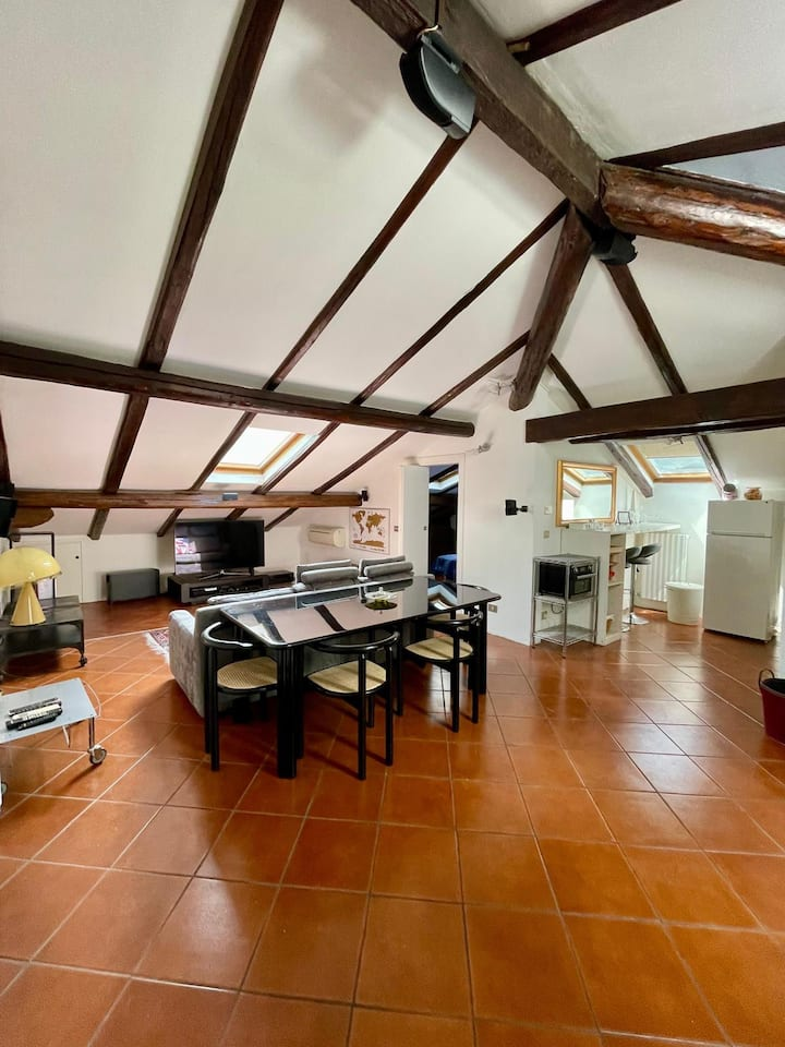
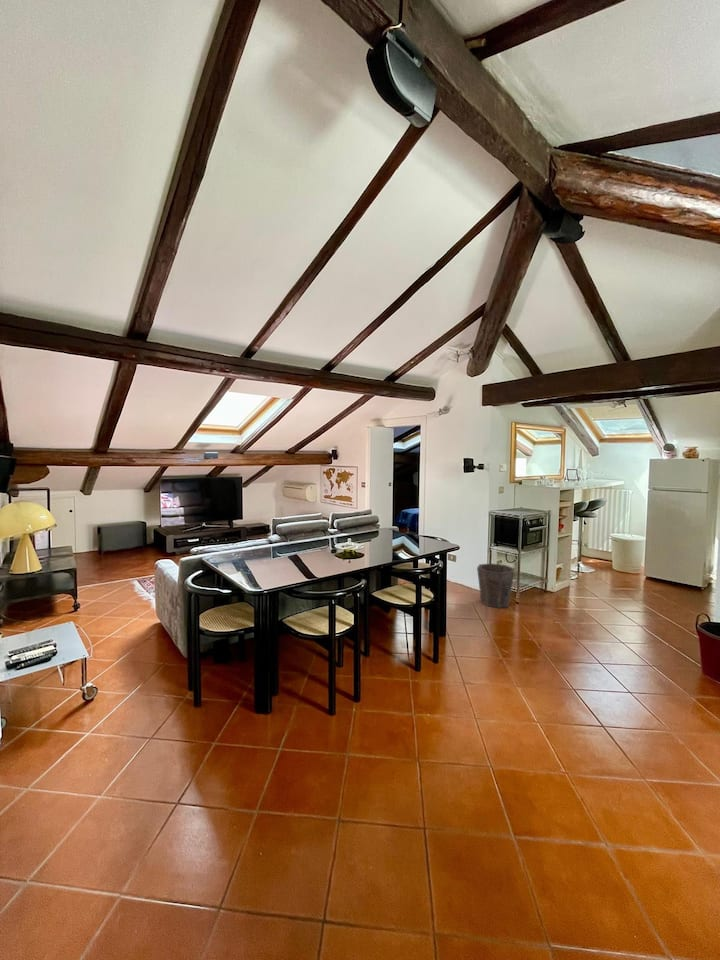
+ waste bin (495, 585)
